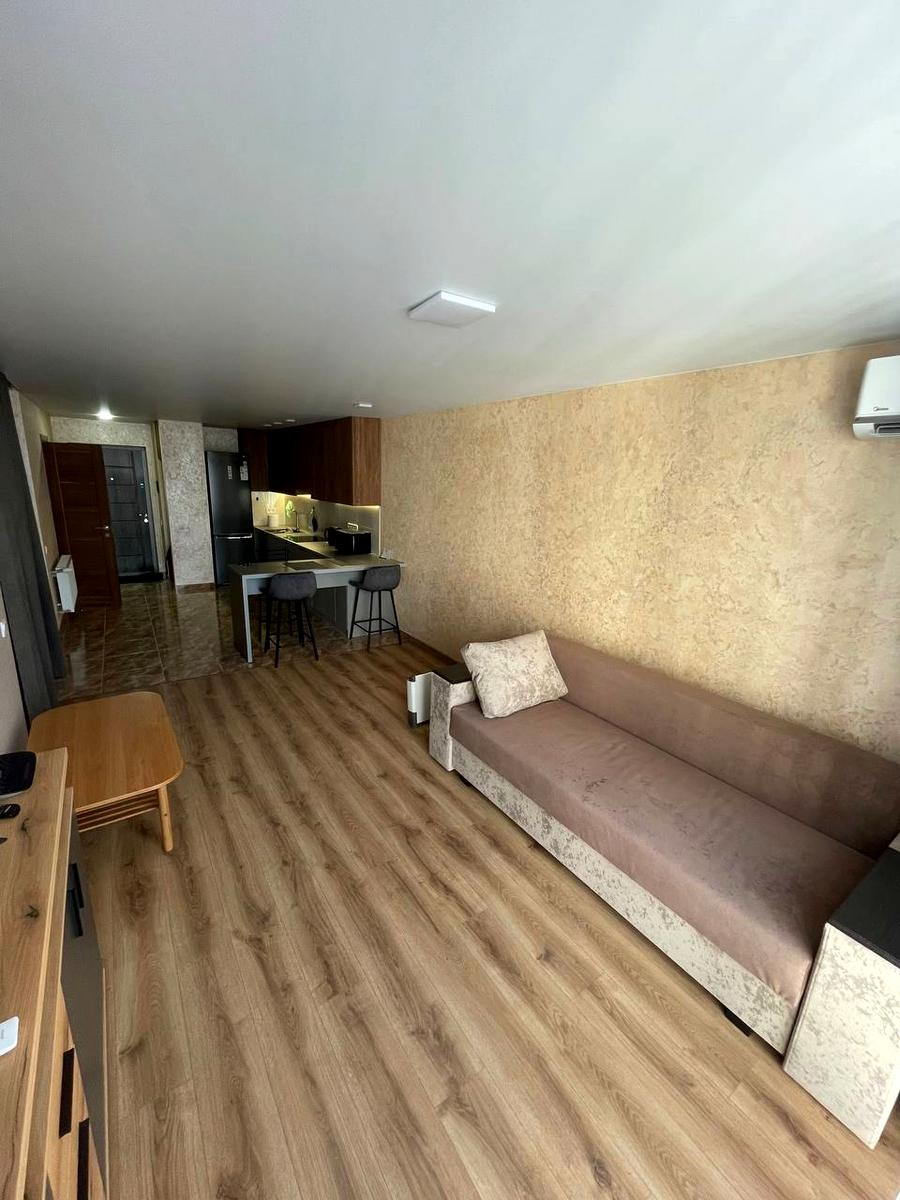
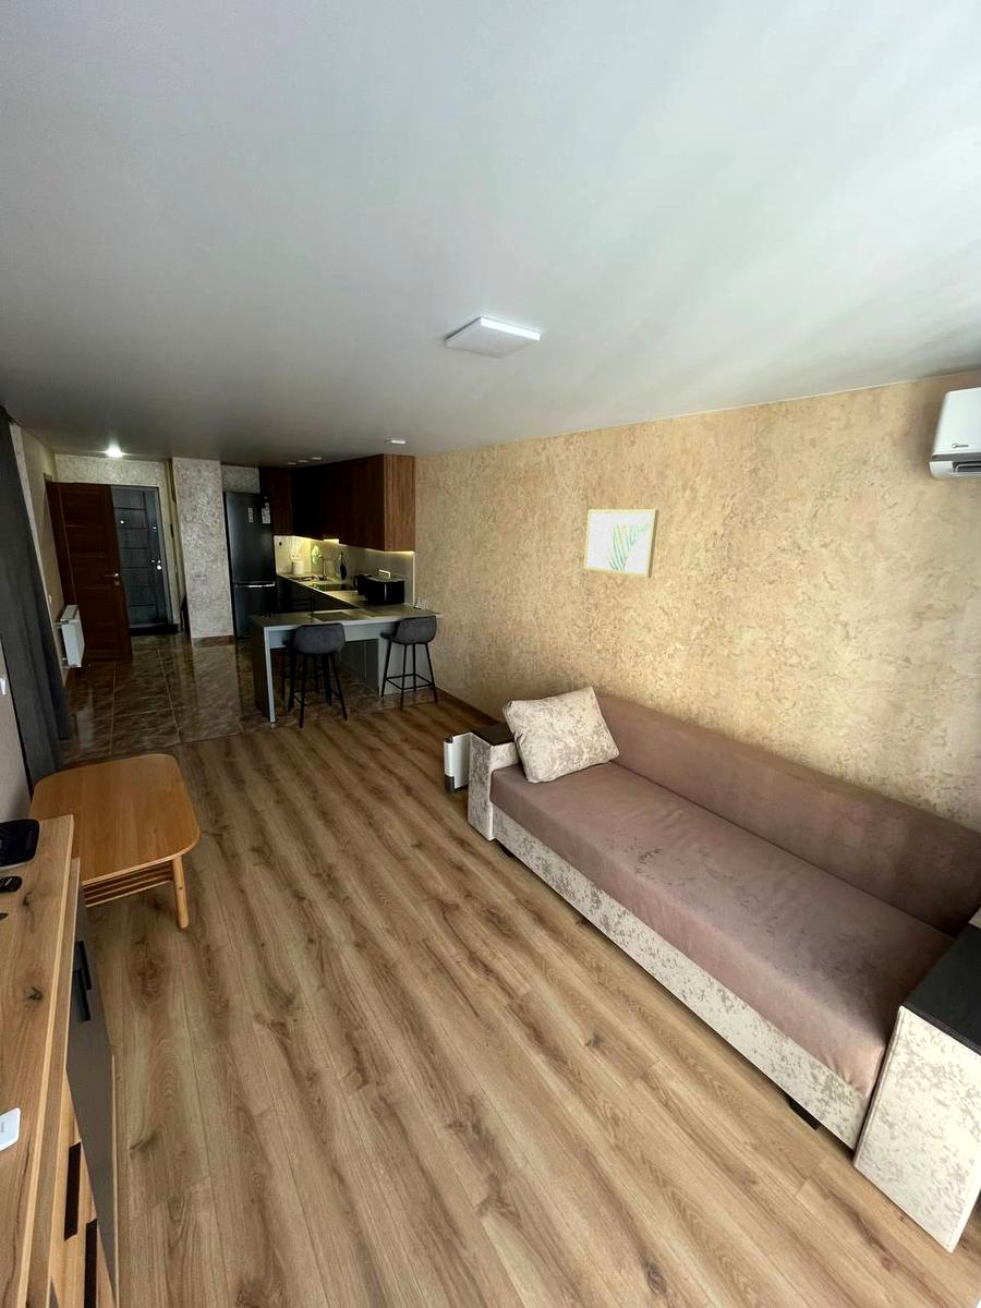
+ wall art (618, 542)
